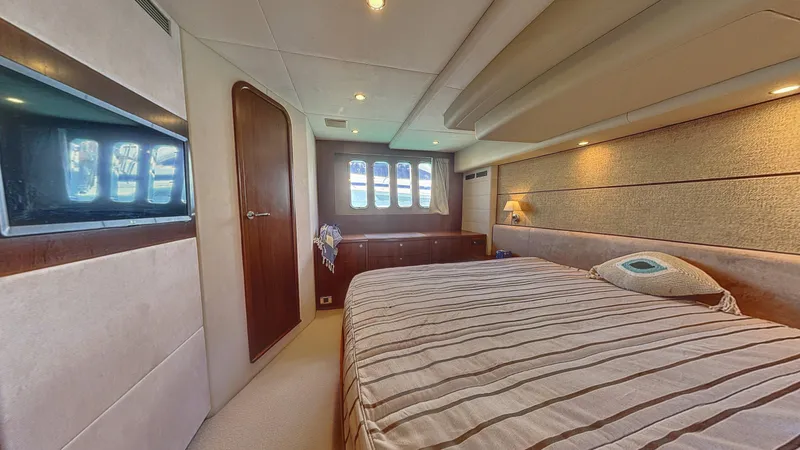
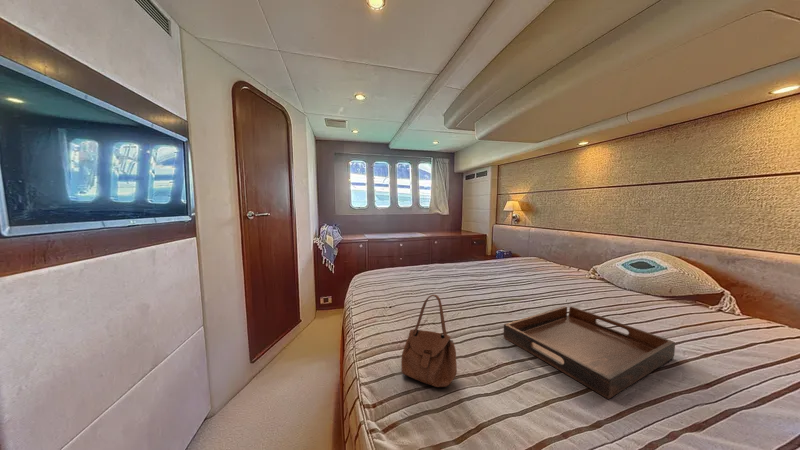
+ serving tray (582, 339)
+ handbag (428, 337)
